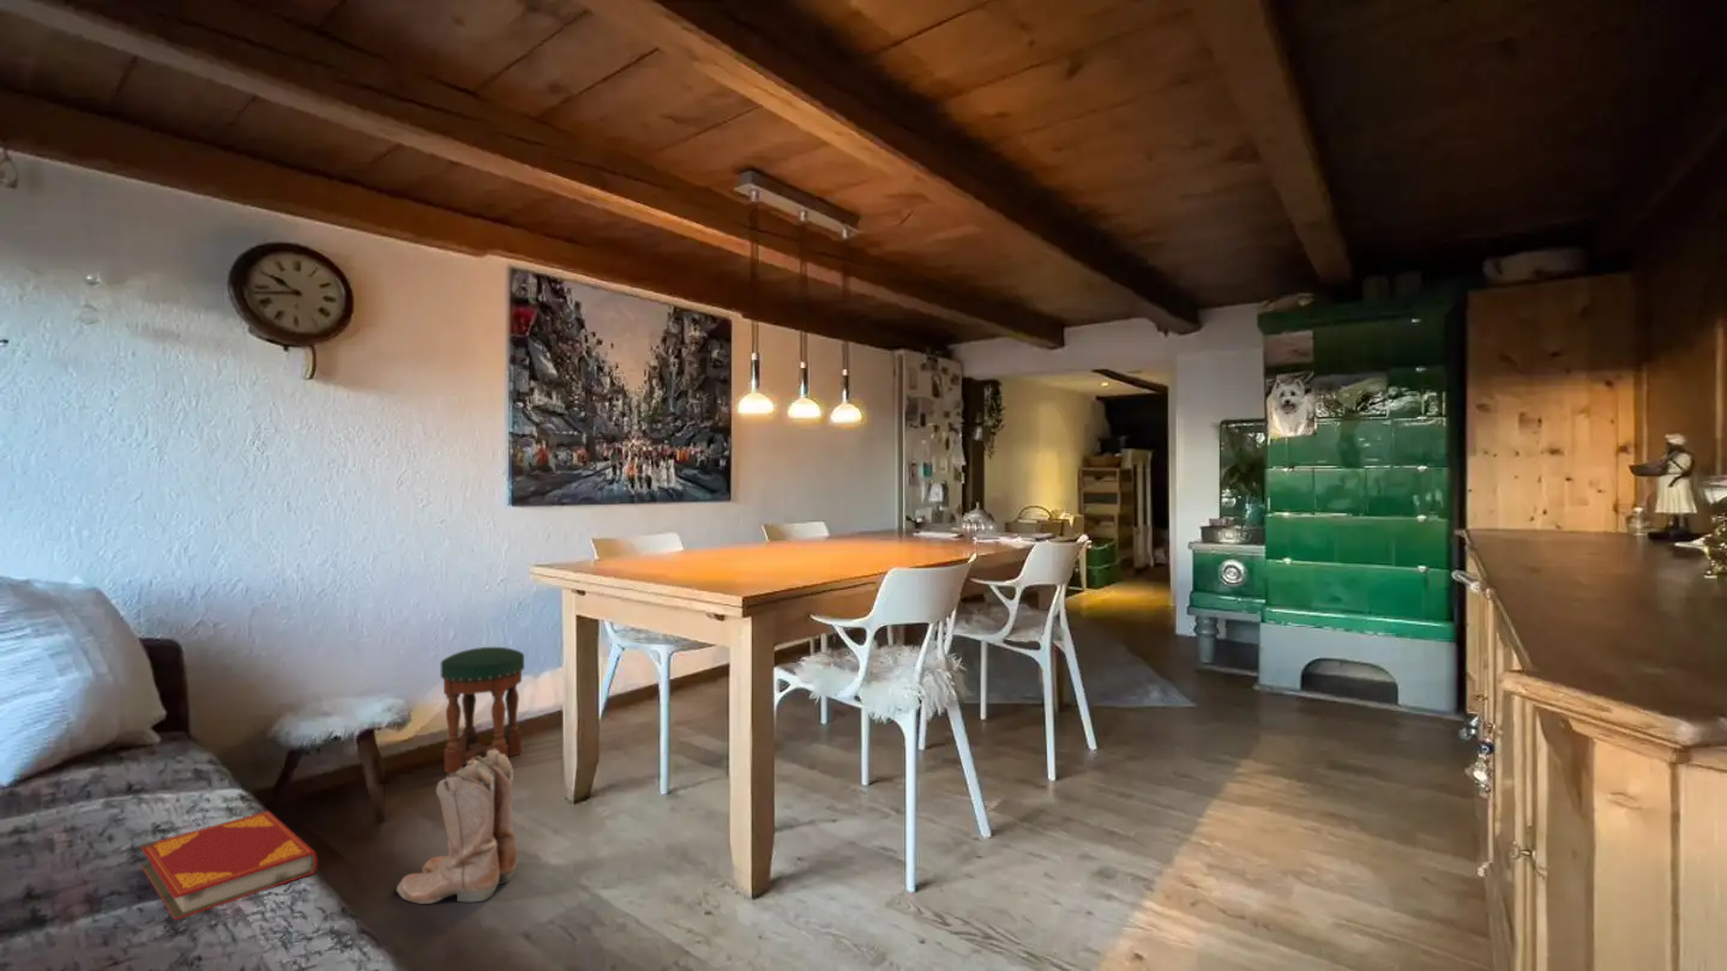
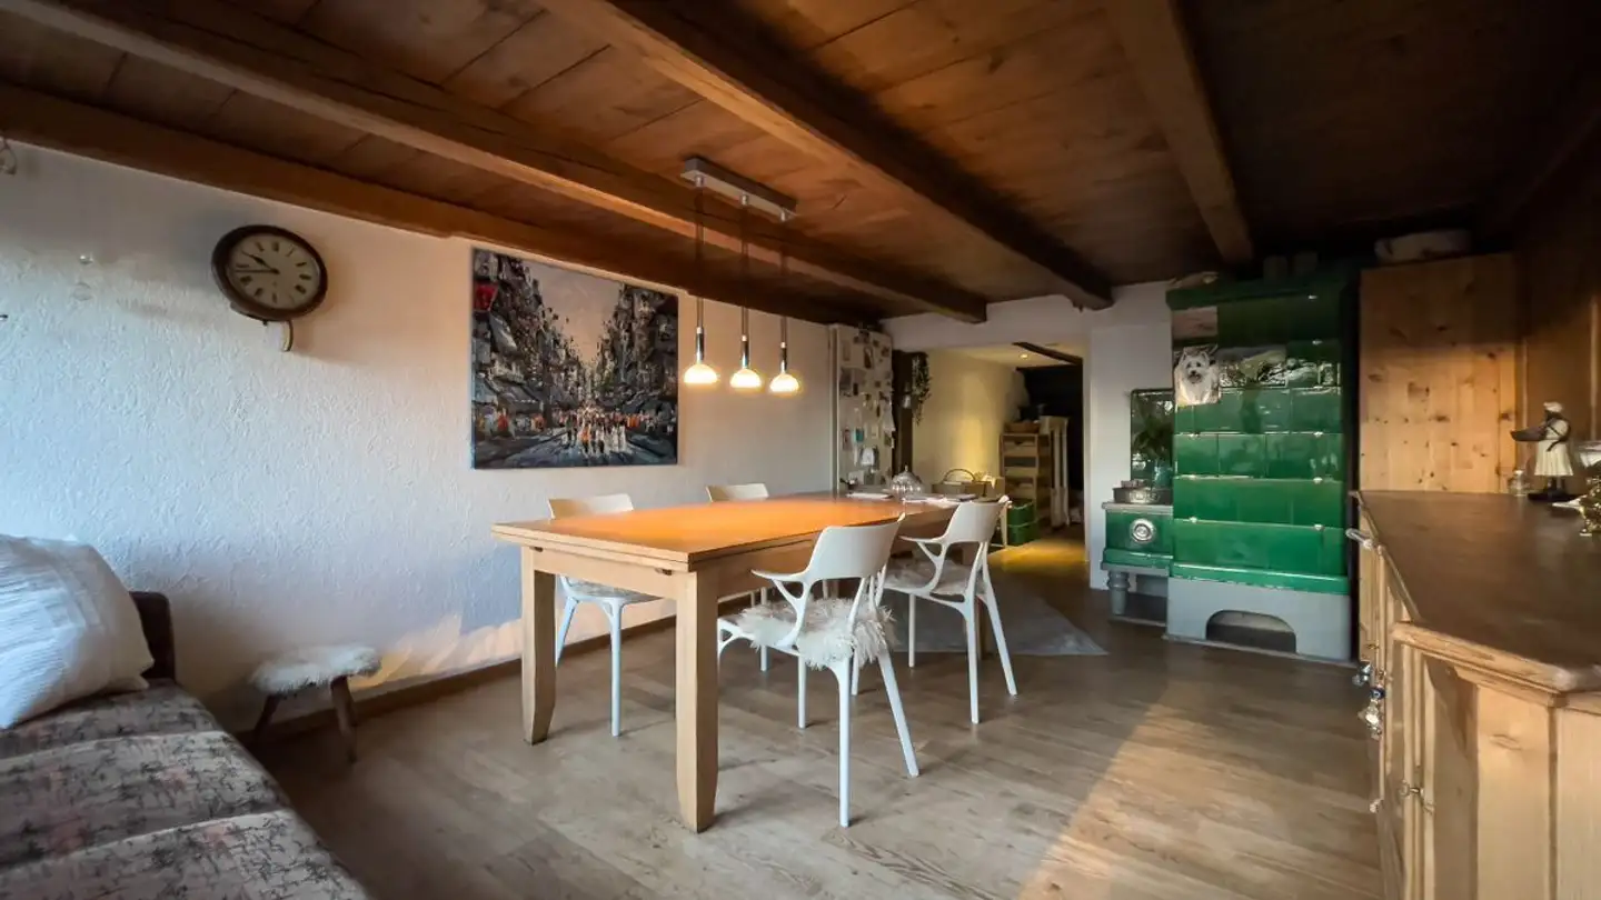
- stool (492, 705)
- hardback book (228, 858)
- boots (457, 821)
